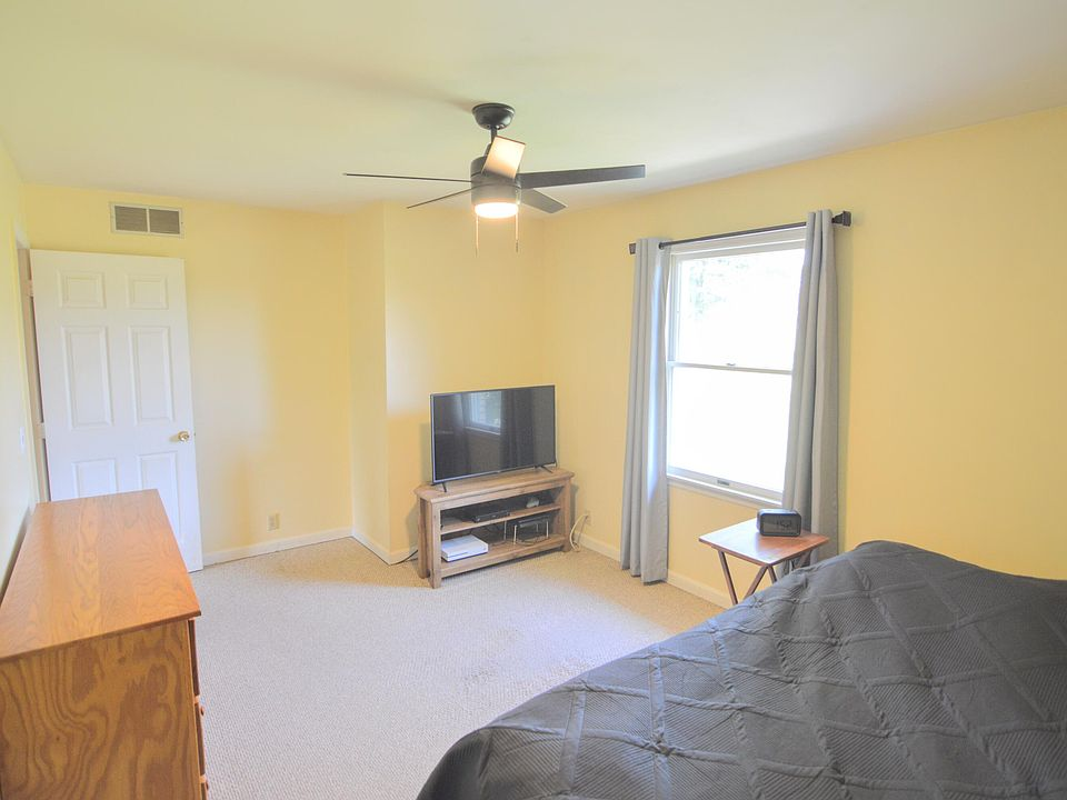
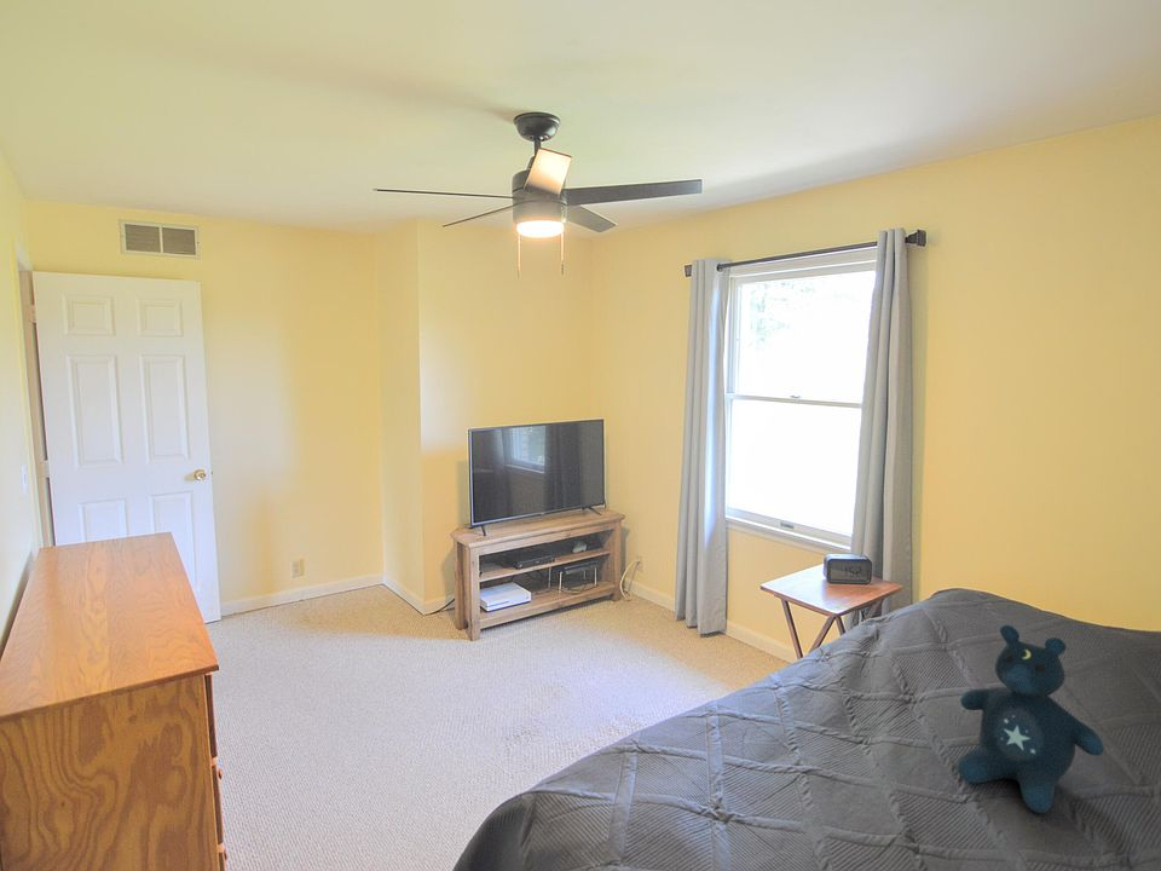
+ stuffed bear (1020, 710)
